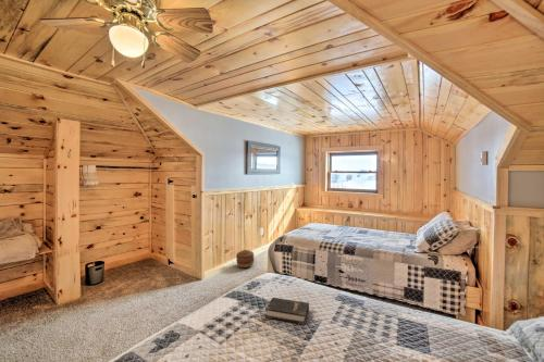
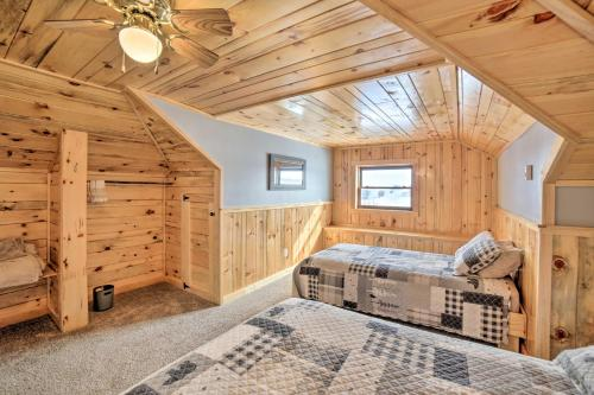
- basket (245, 258)
- hardback book (287, 309)
